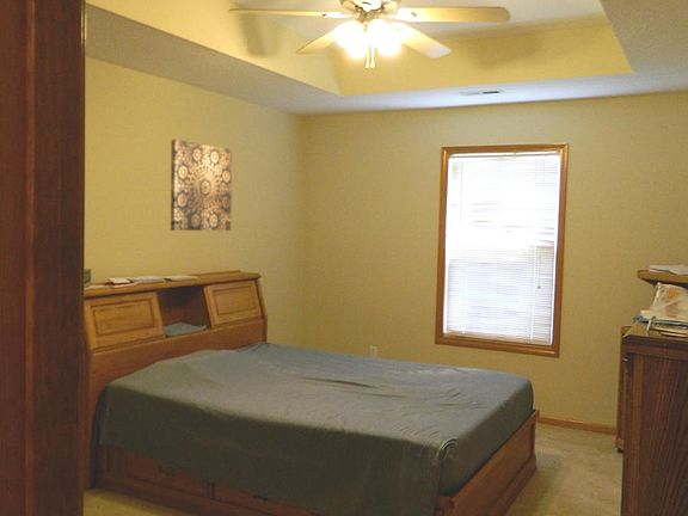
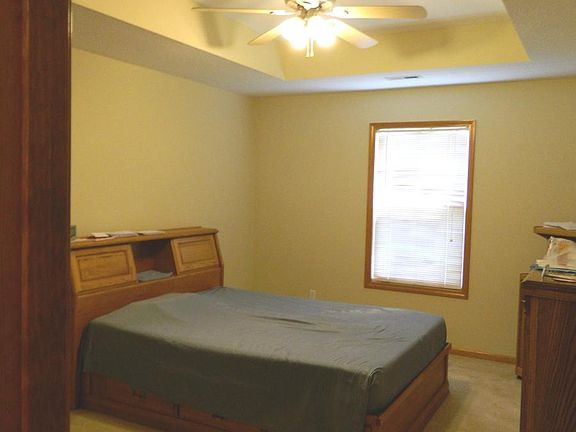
- wall art (202, 188)
